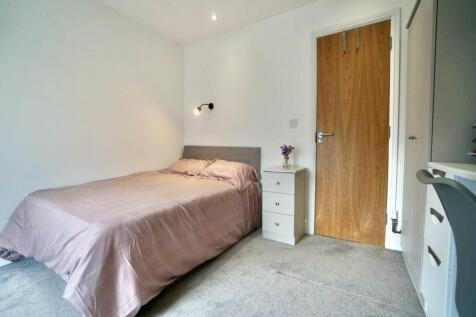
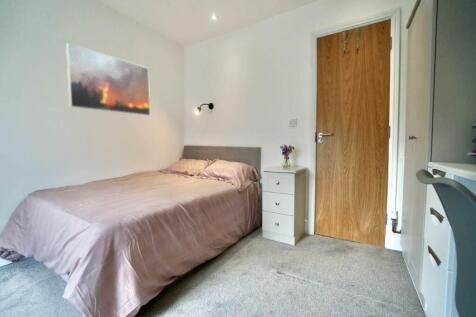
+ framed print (114, 84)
